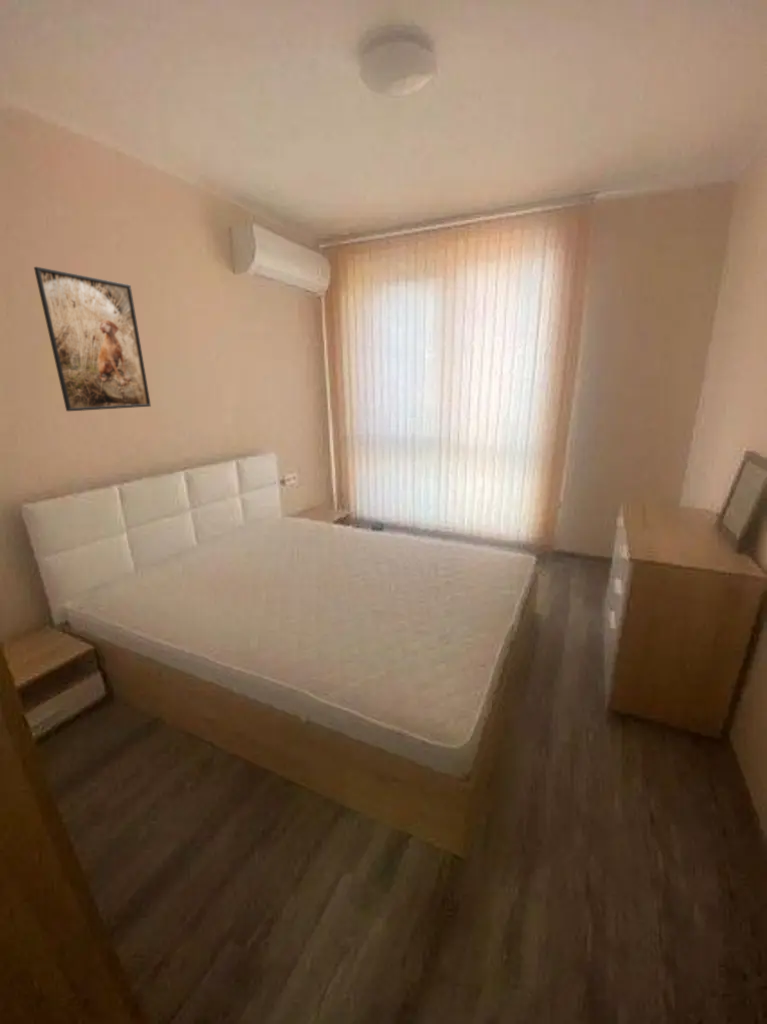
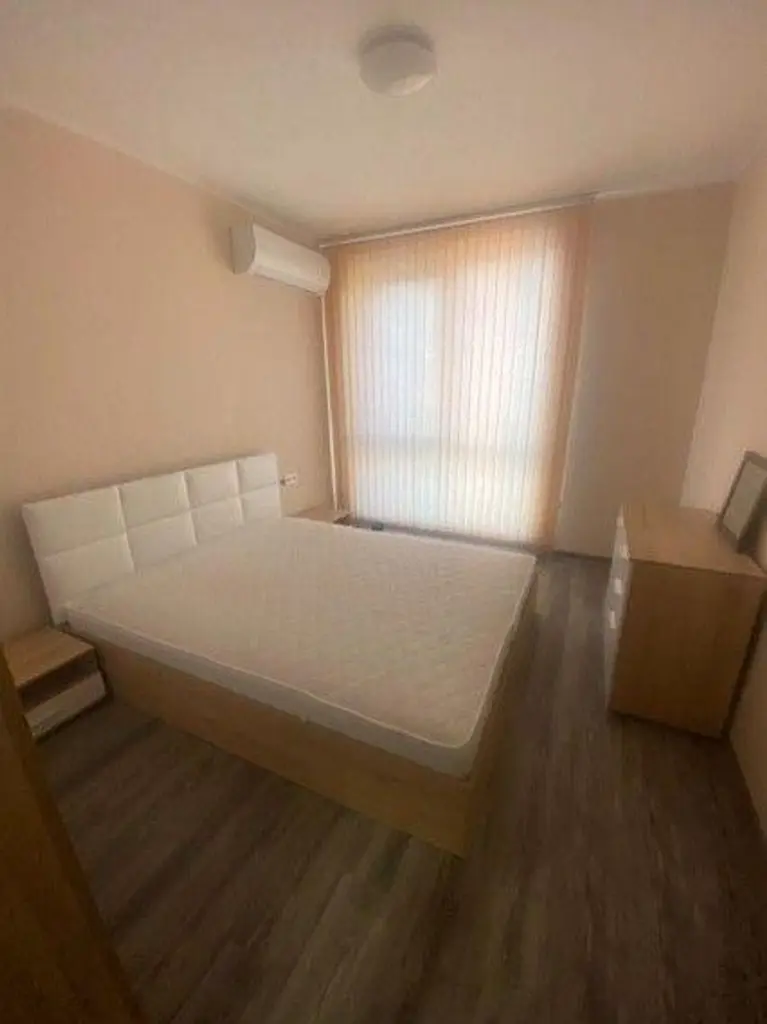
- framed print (99, 345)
